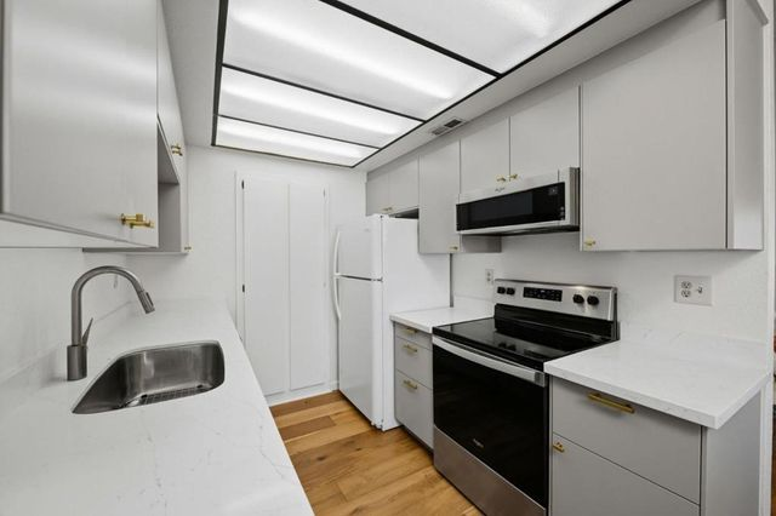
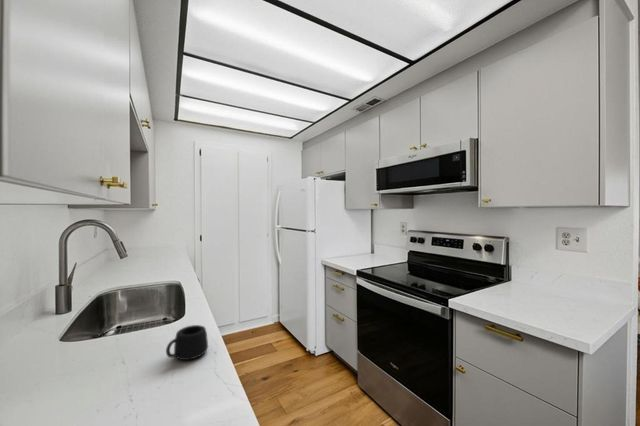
+ mug (186, 344)
